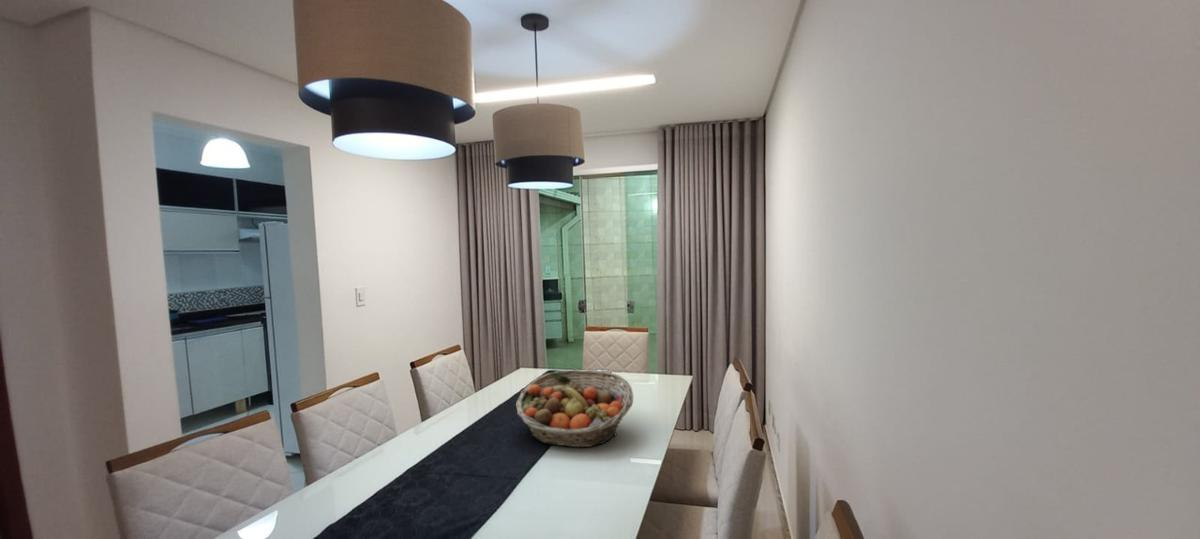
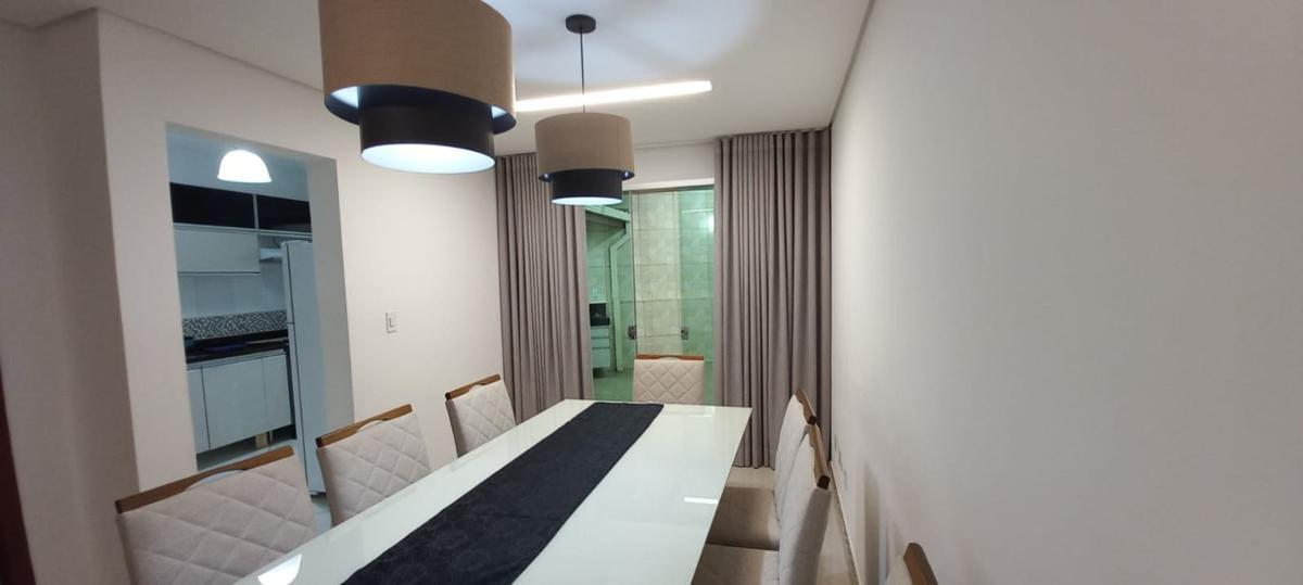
- fruit basket (574, 406)
